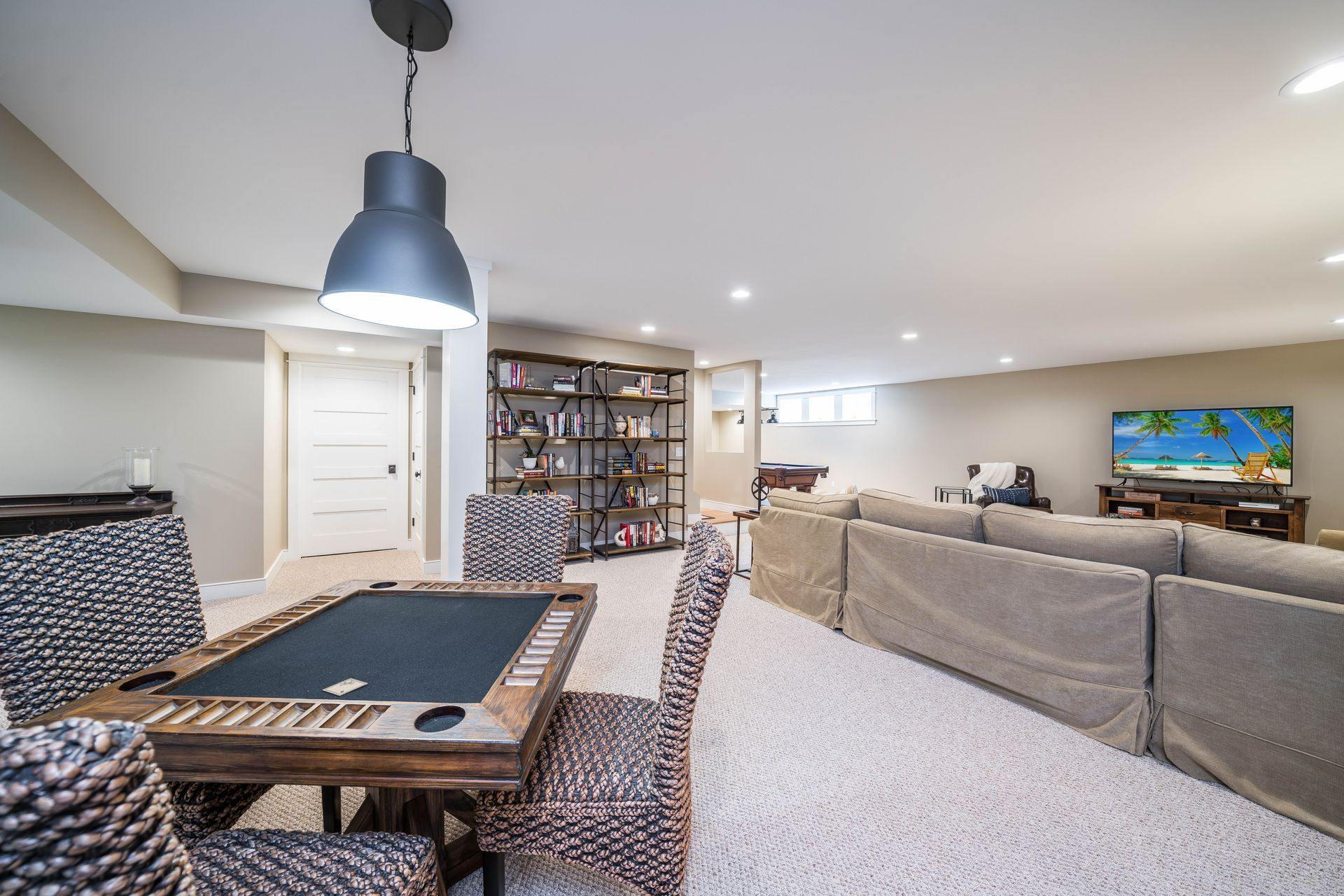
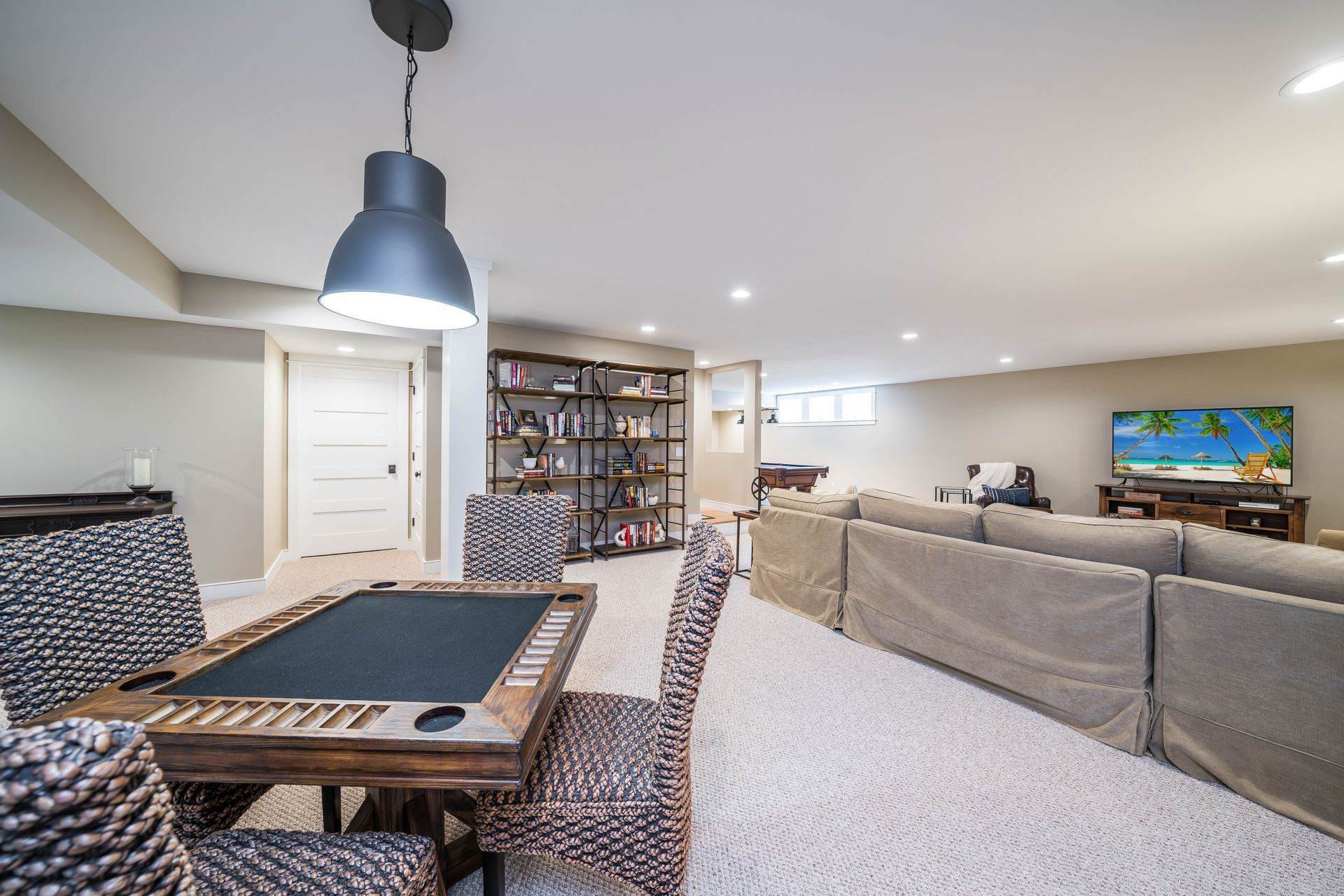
- hazard warning label (345, 686)
